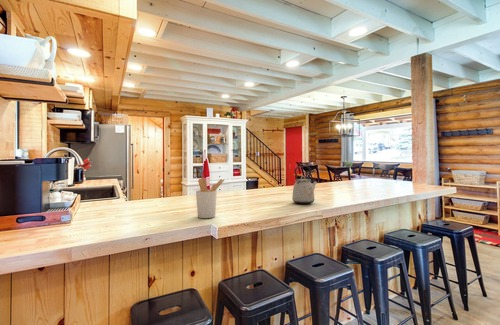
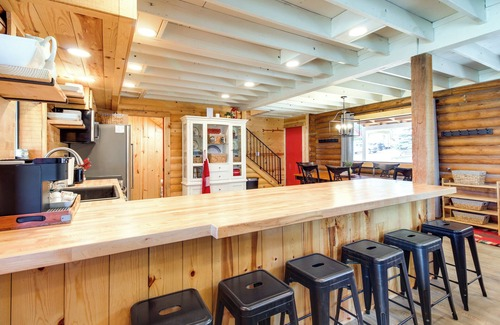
- utensil holder (211, 196)
- kettle (306, 184)
